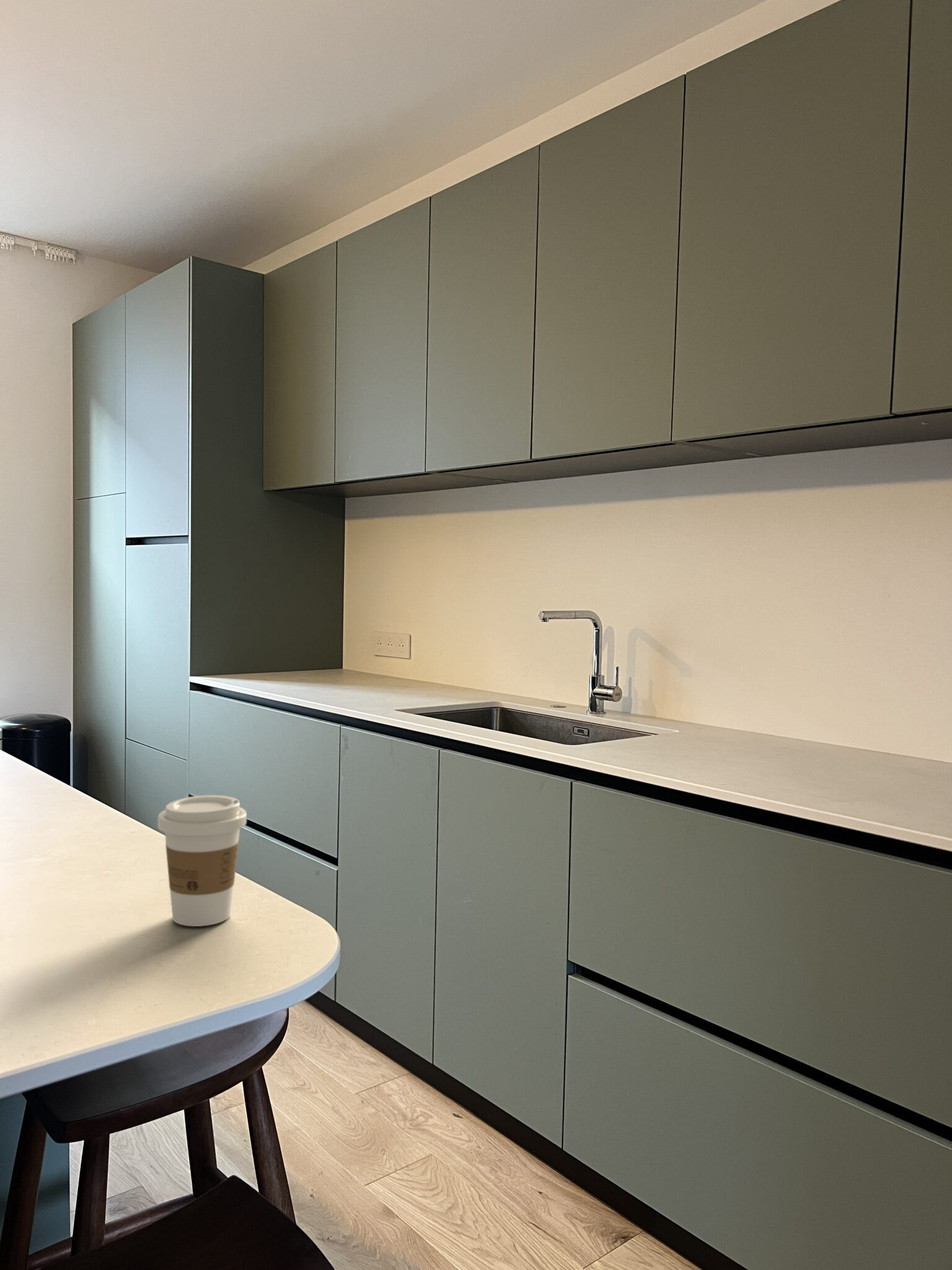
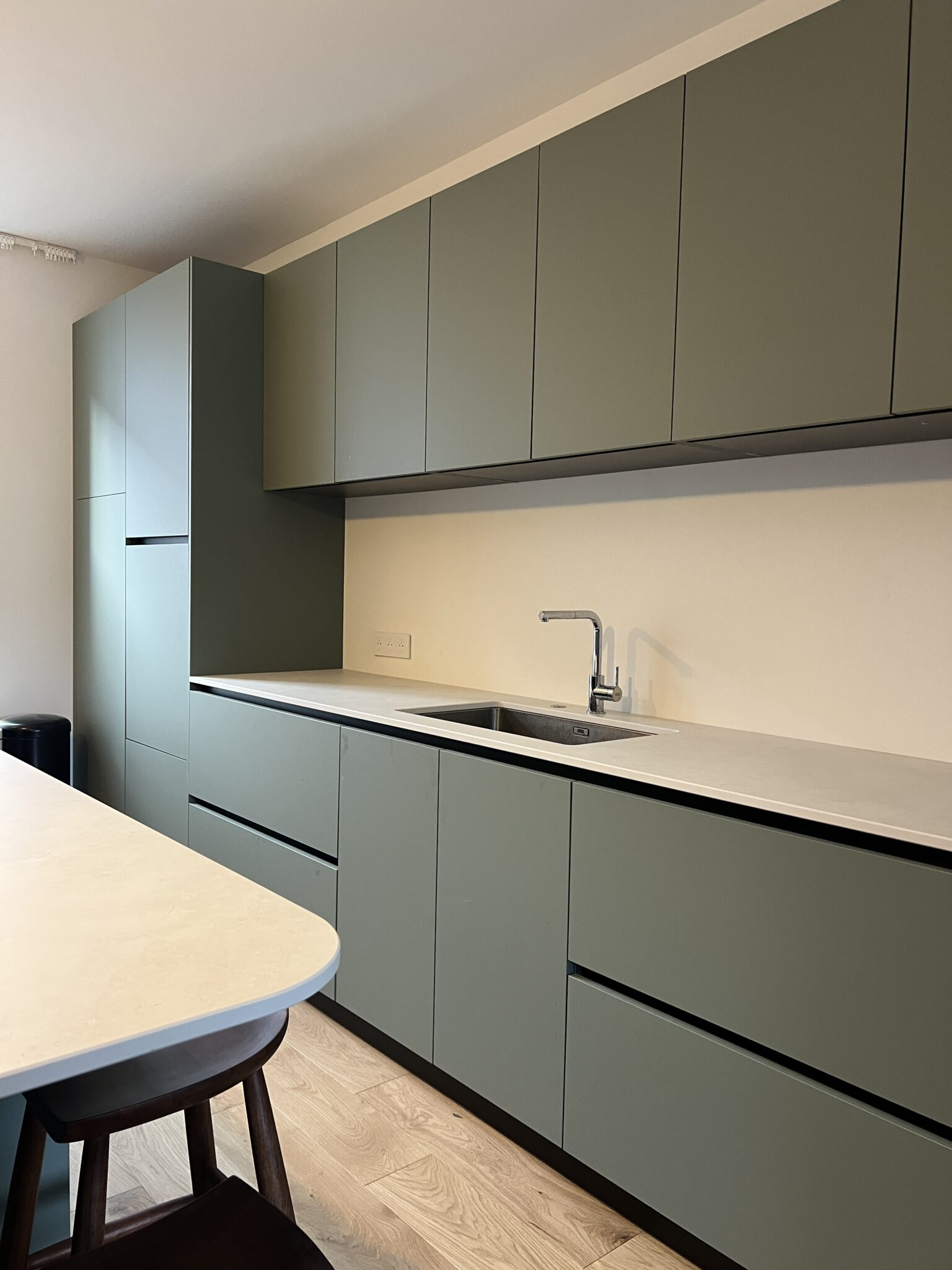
- coffee cup (202, 859)
